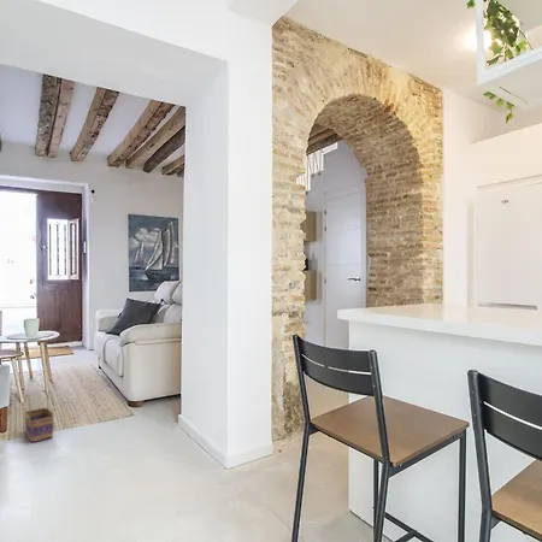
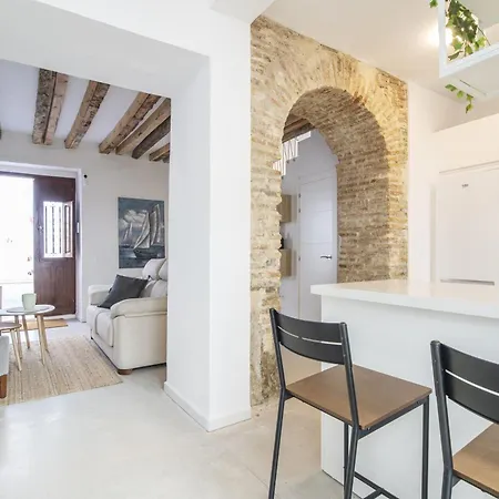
- basket (39, 413)
